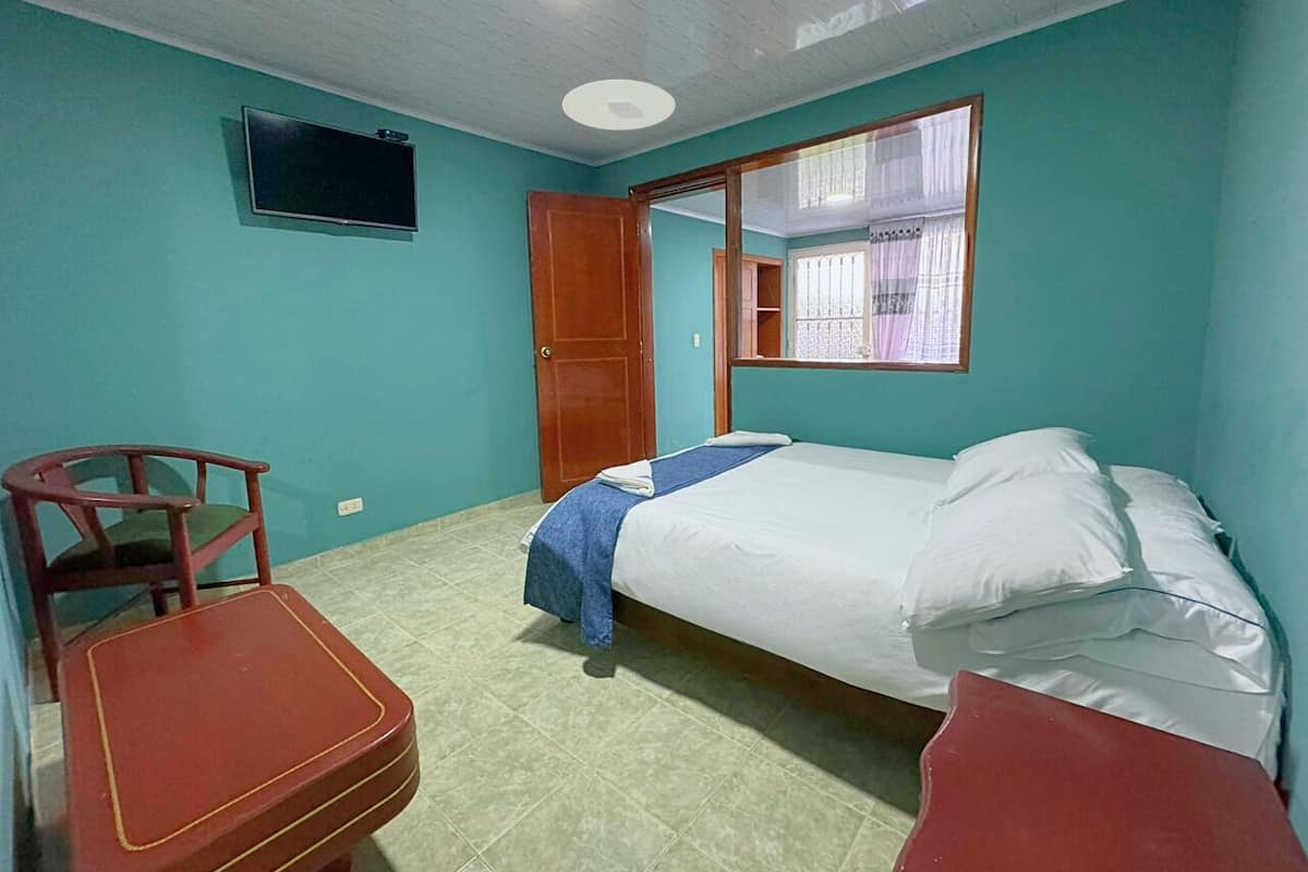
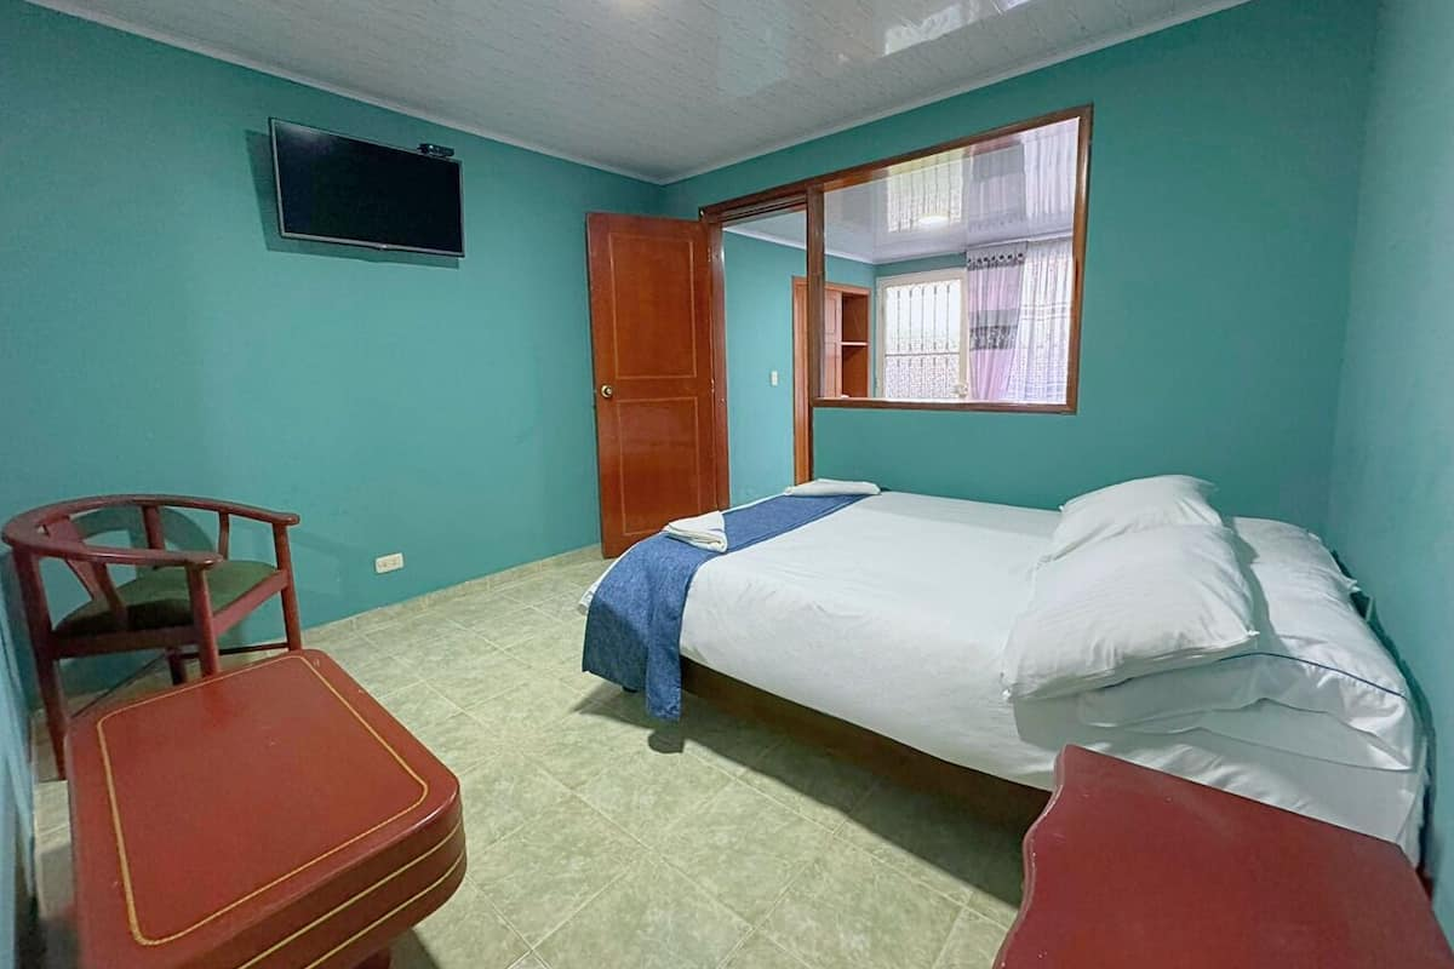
- ceiling light (618, 101)
